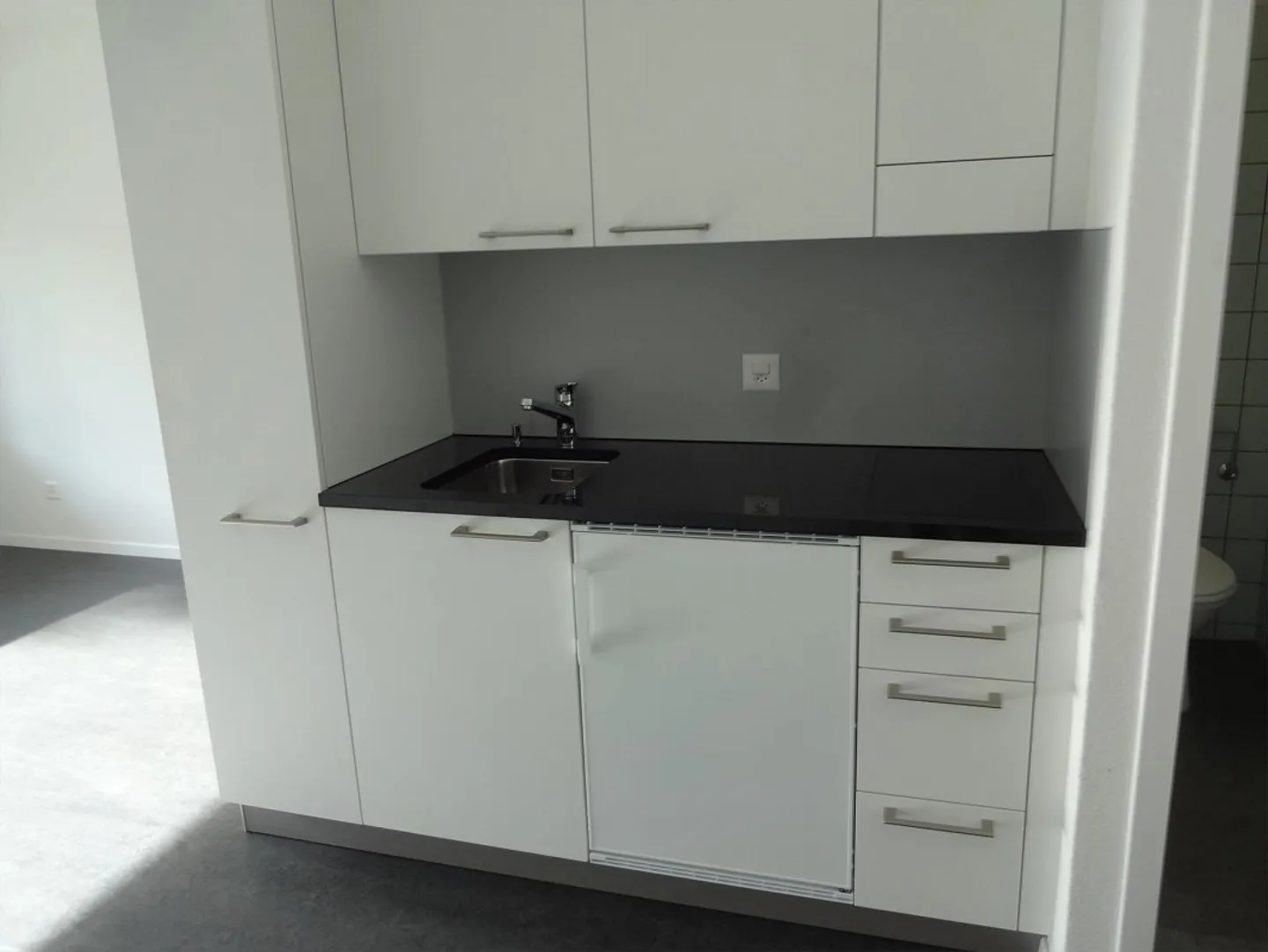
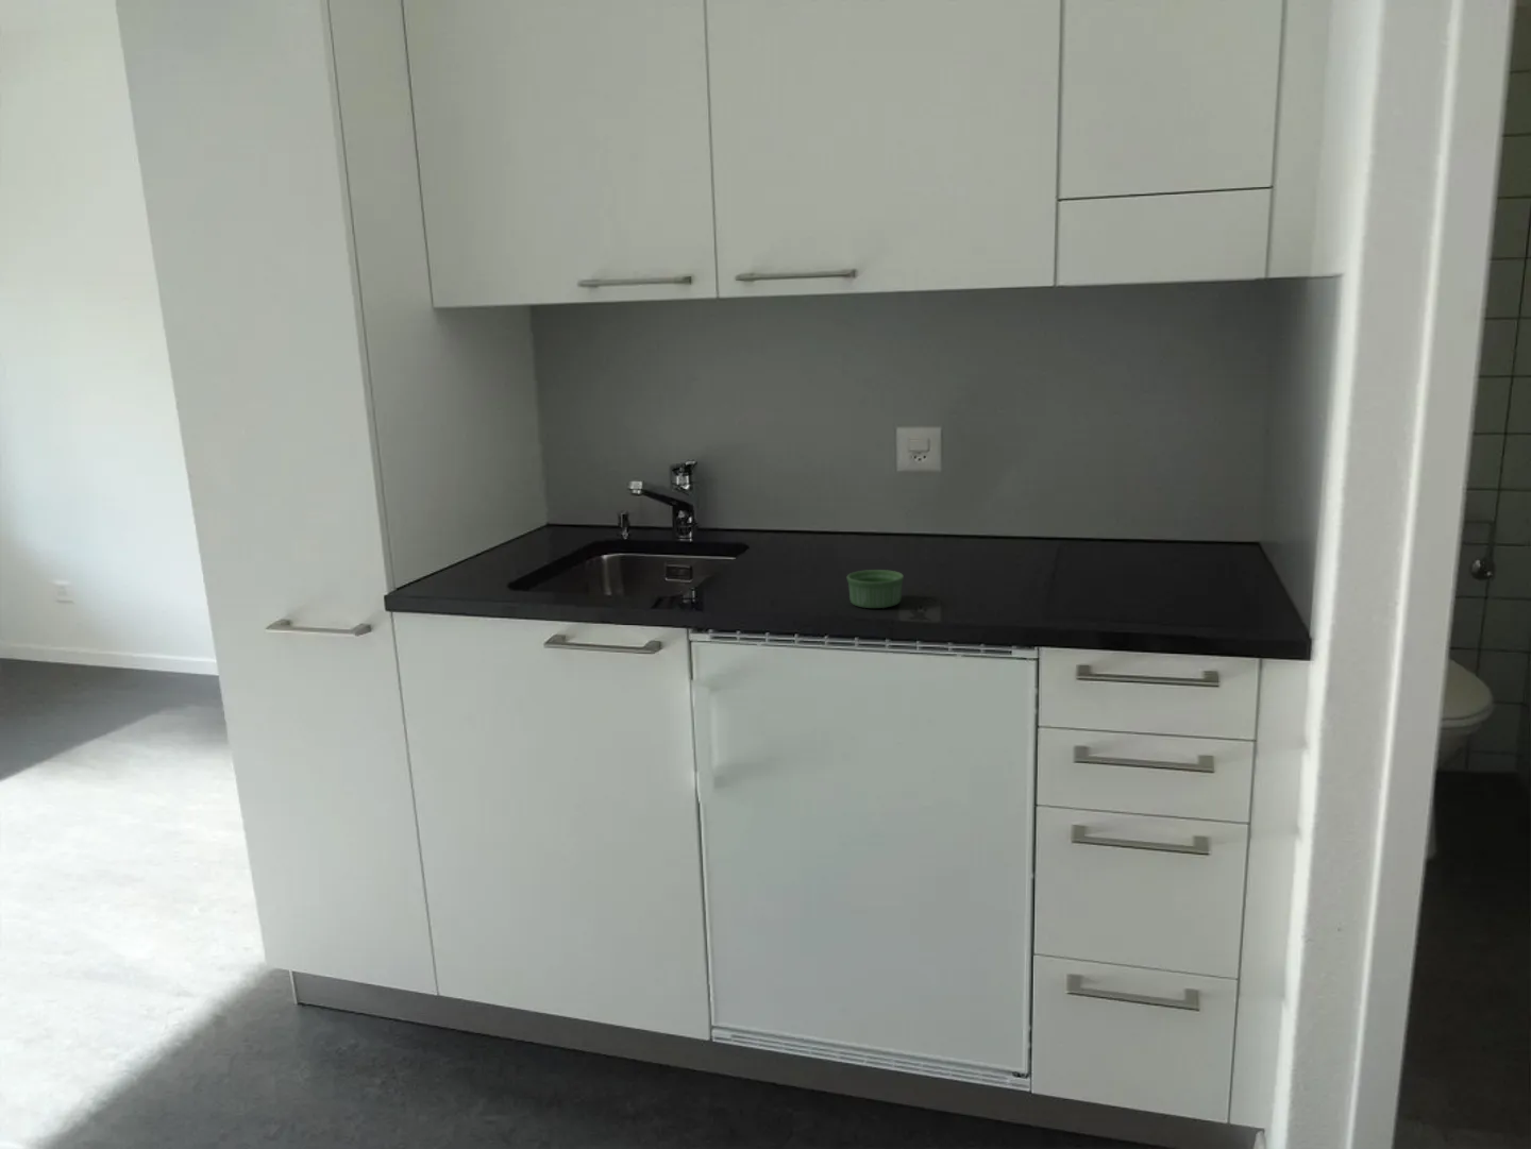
+ ramekin (875, 589)
